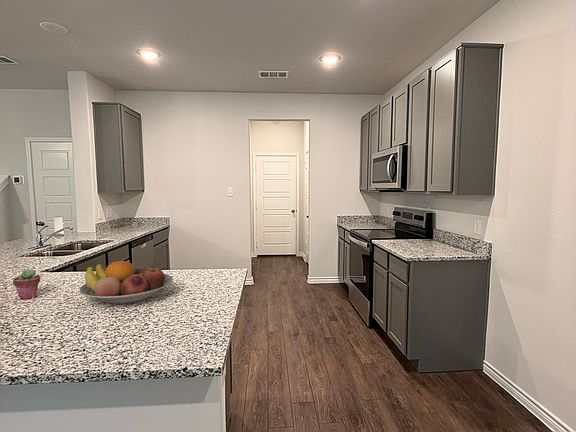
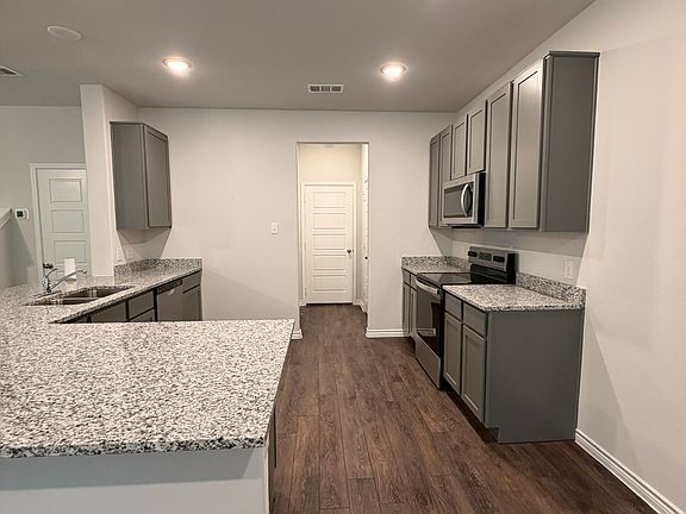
- fruit bowl (128, 279)
- potted succulent (27, 283)
